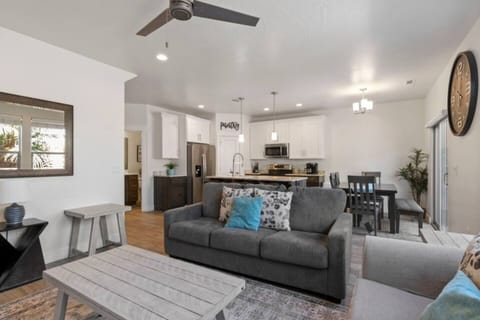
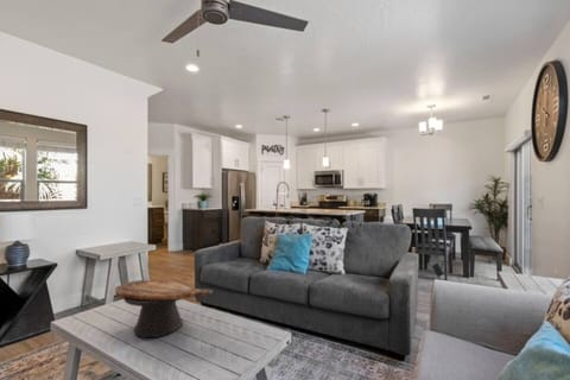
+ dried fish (162, 308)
